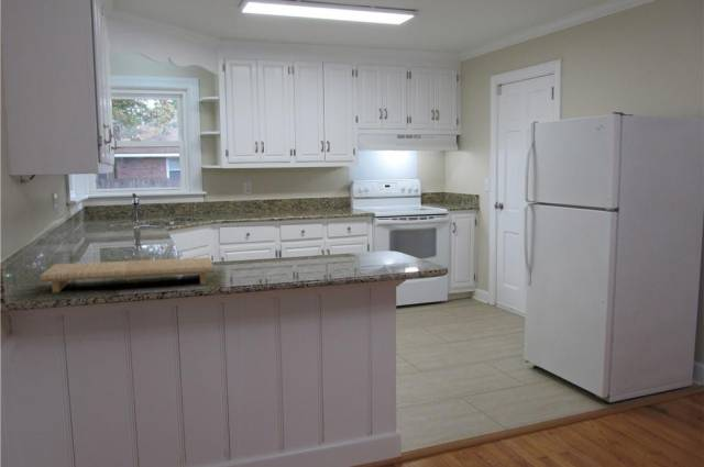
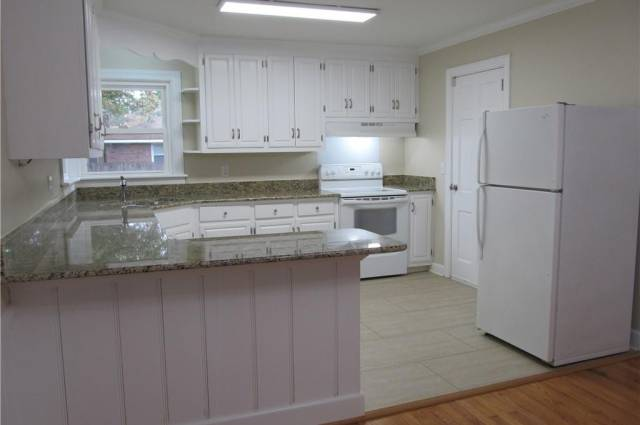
- cutting board (133, 274)
